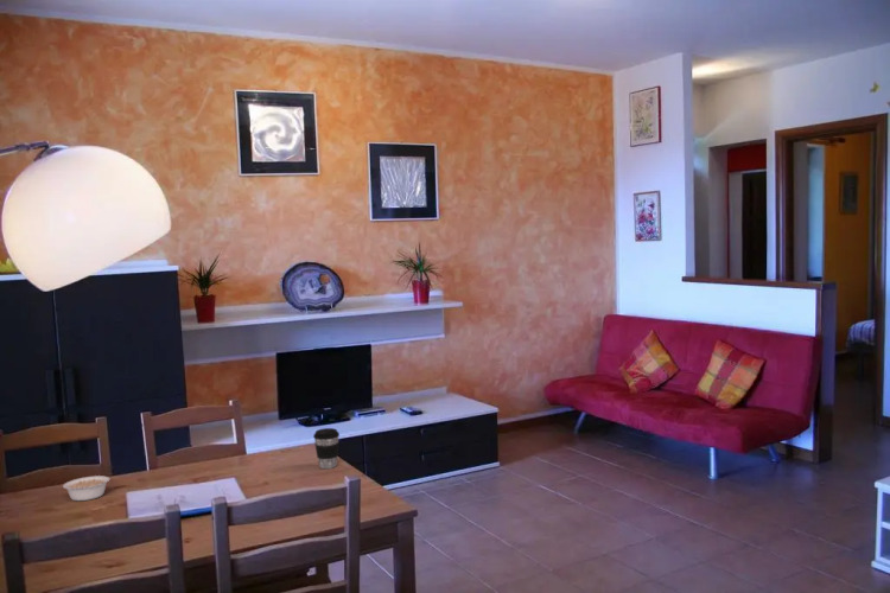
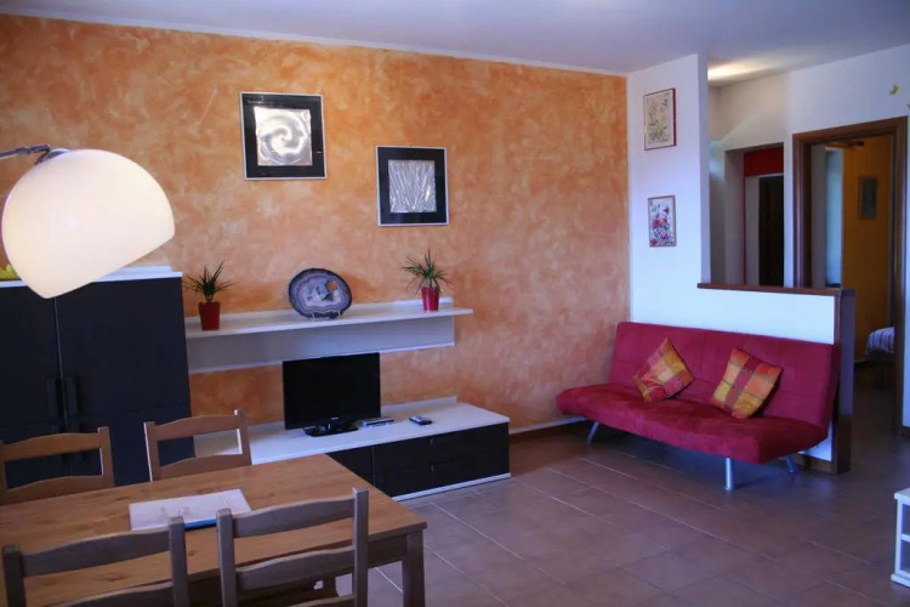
- coffee cup (326, 448)
- legume (88, 487)
